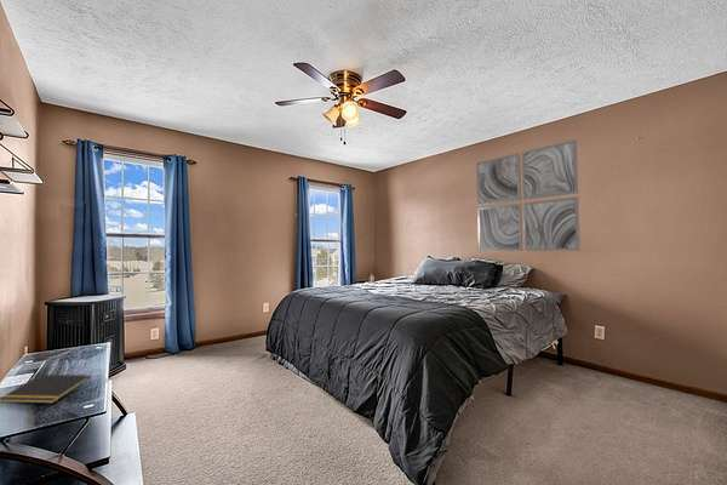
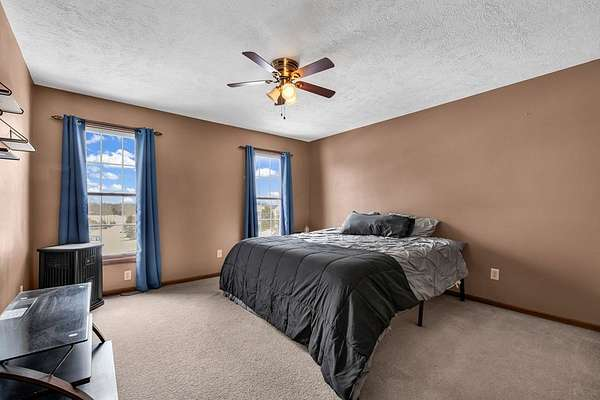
- notepad (46, 388)
- wall art (523, 202)
